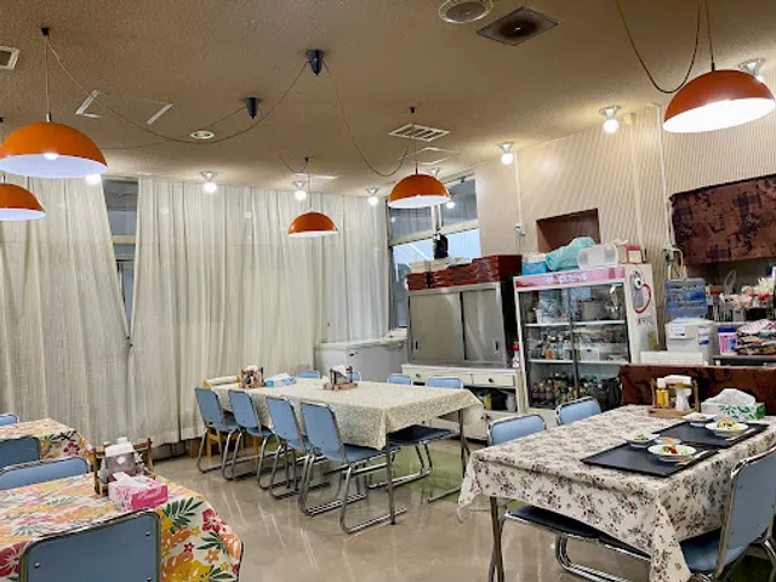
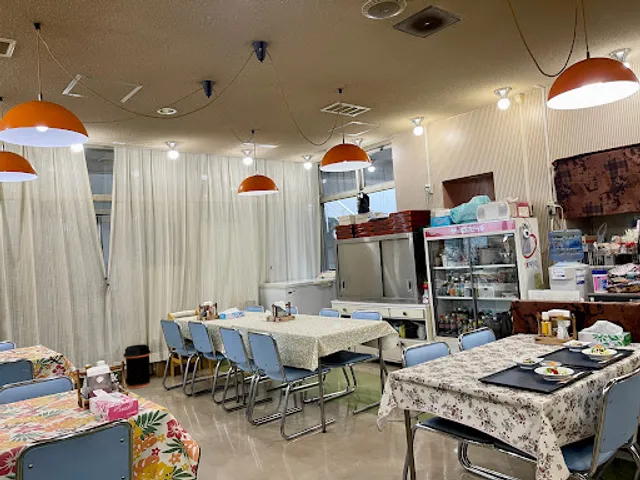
+ trash can (137, 365)
